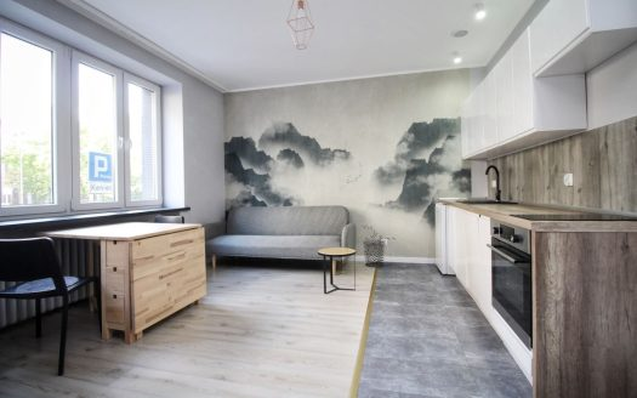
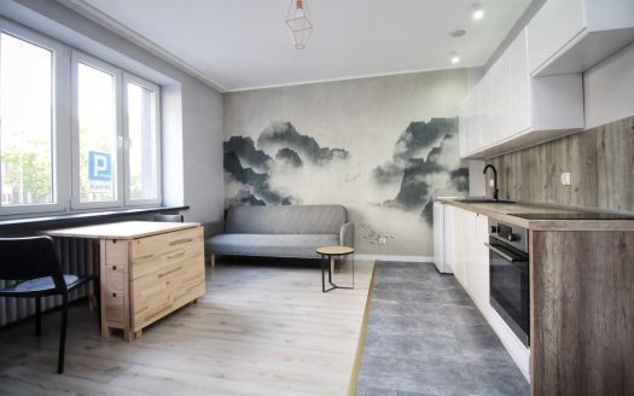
- waste bin (374, 252)
